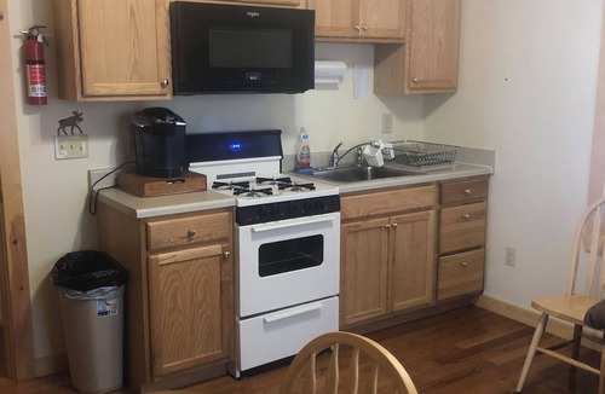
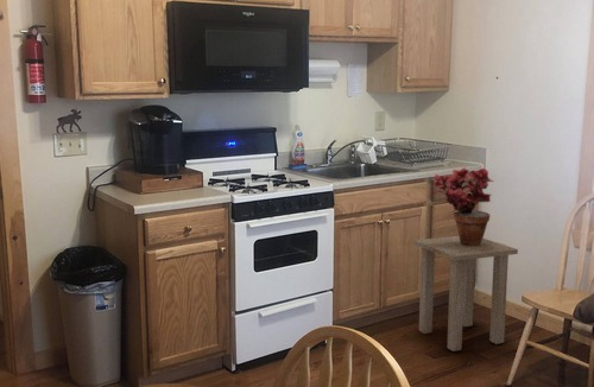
+ side table (462, 291)
+ potted plant (466, 205)
